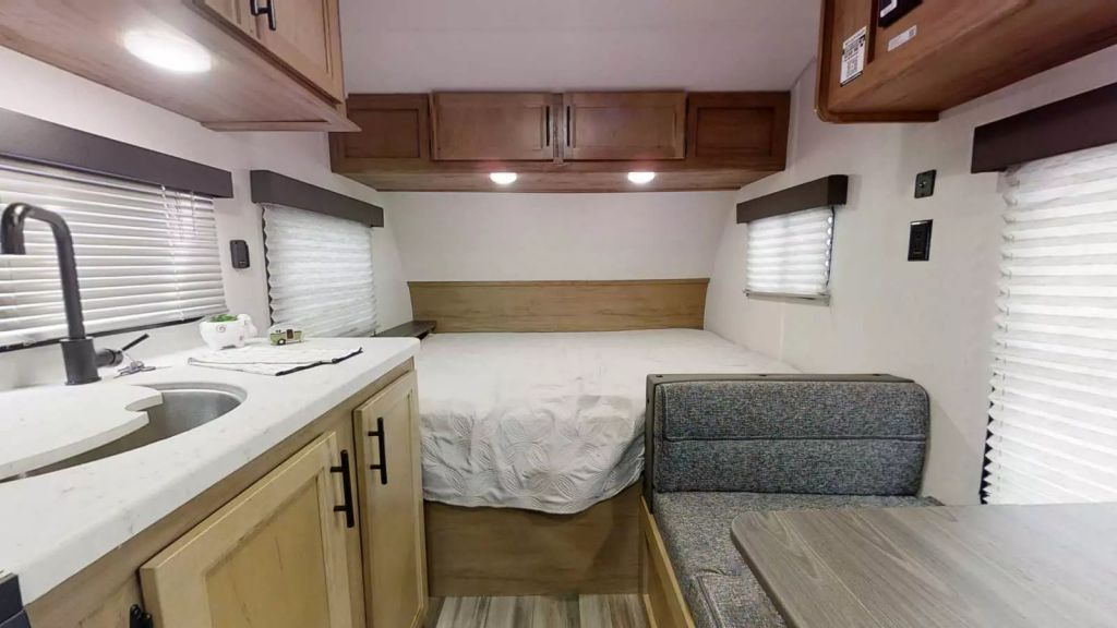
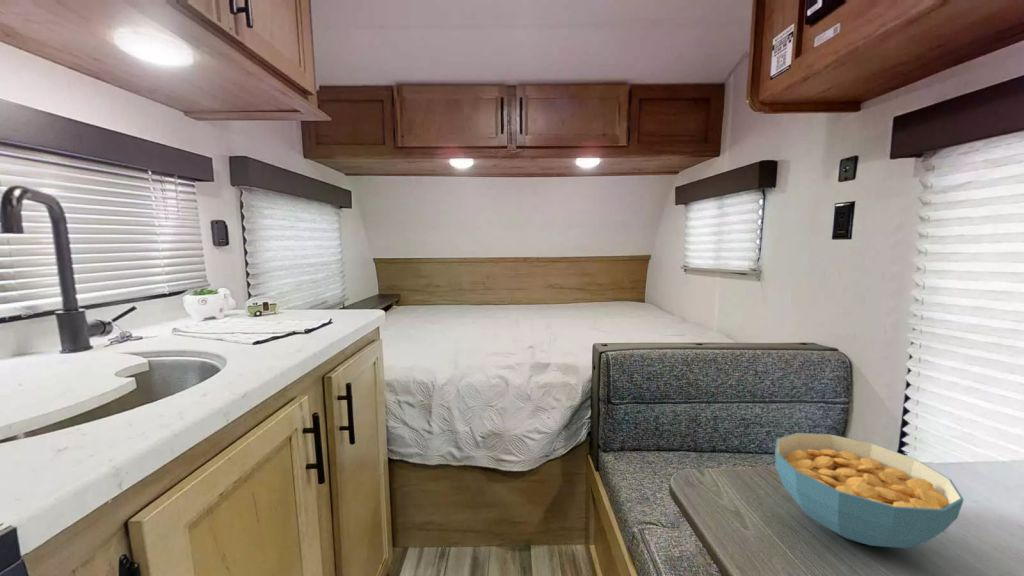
+ cereal bowl (854, 497)
